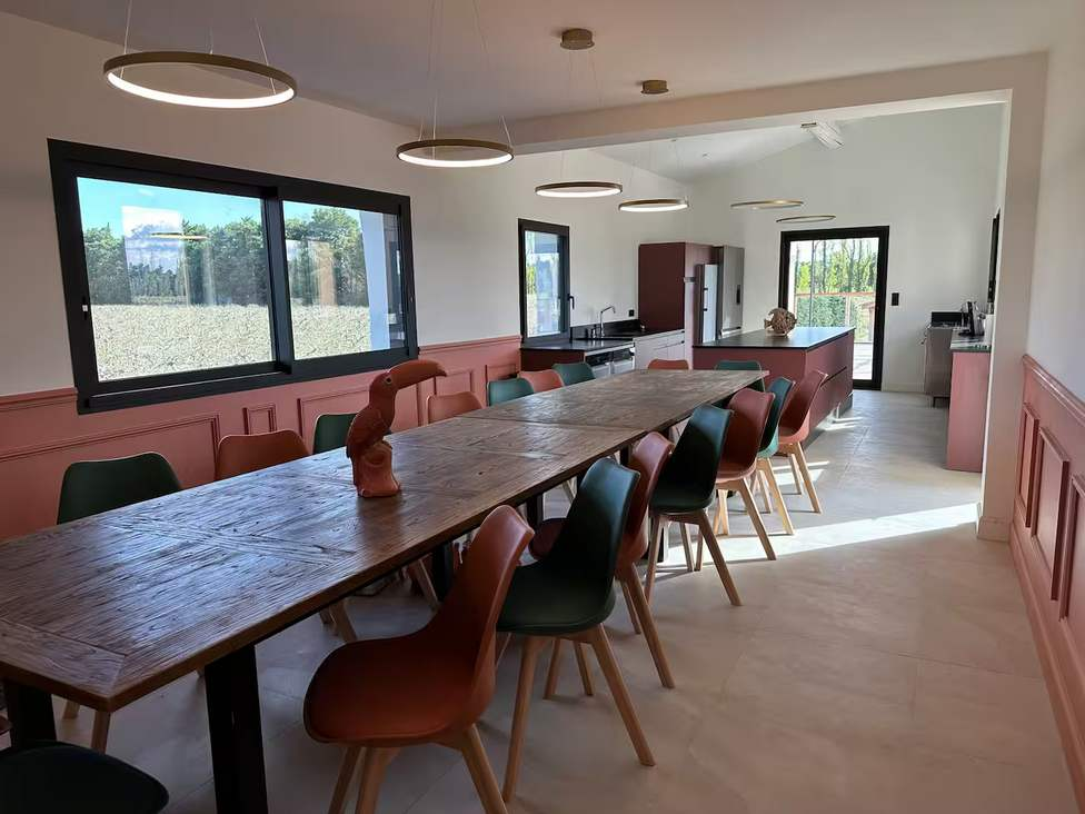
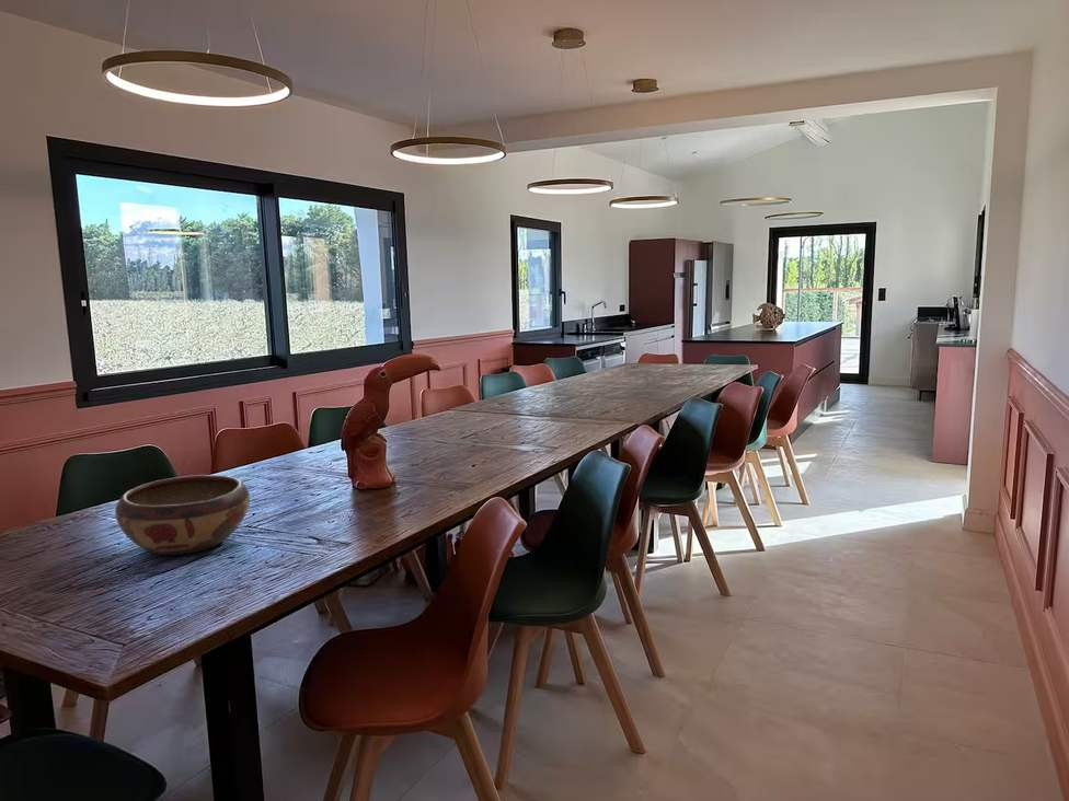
+ decorative bowl (186, 516)
